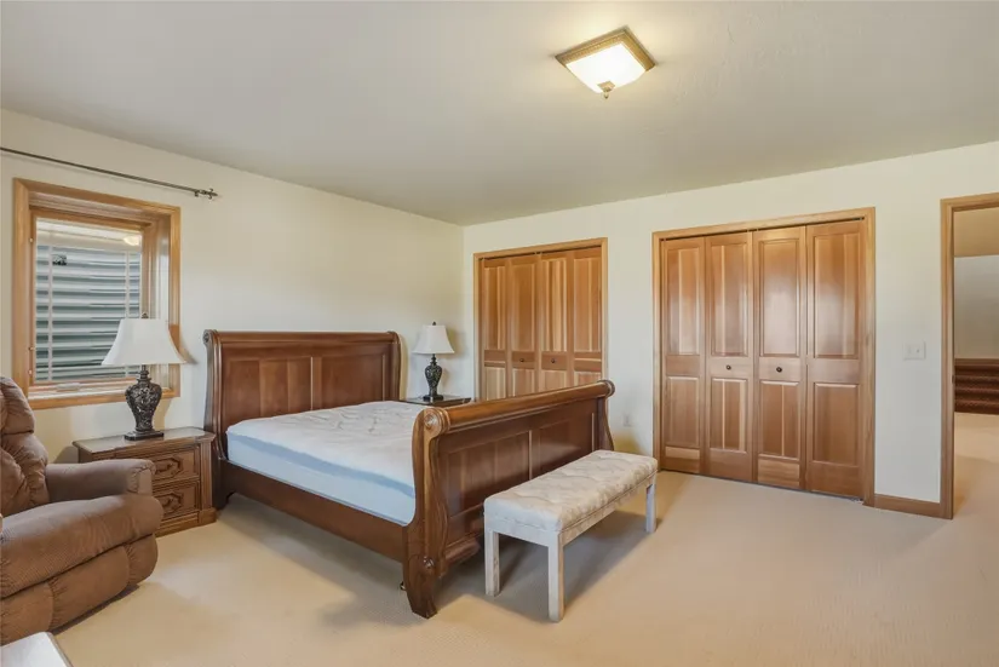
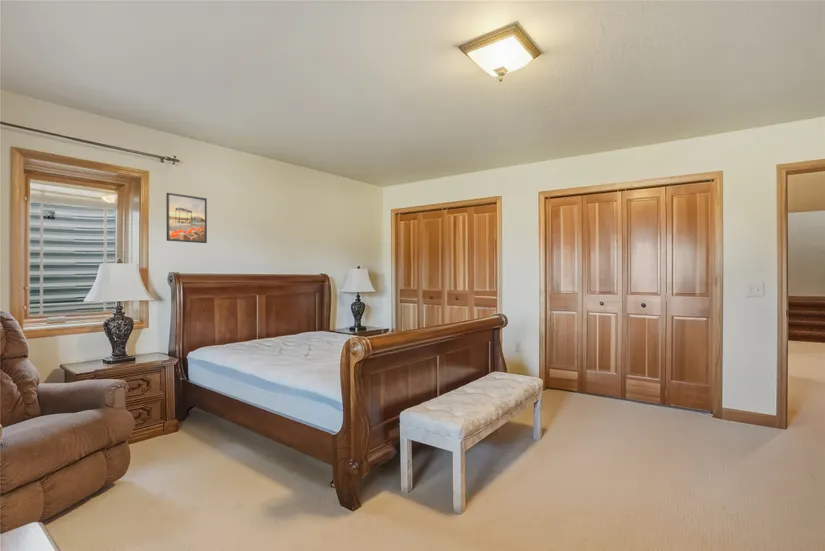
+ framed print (187, 218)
